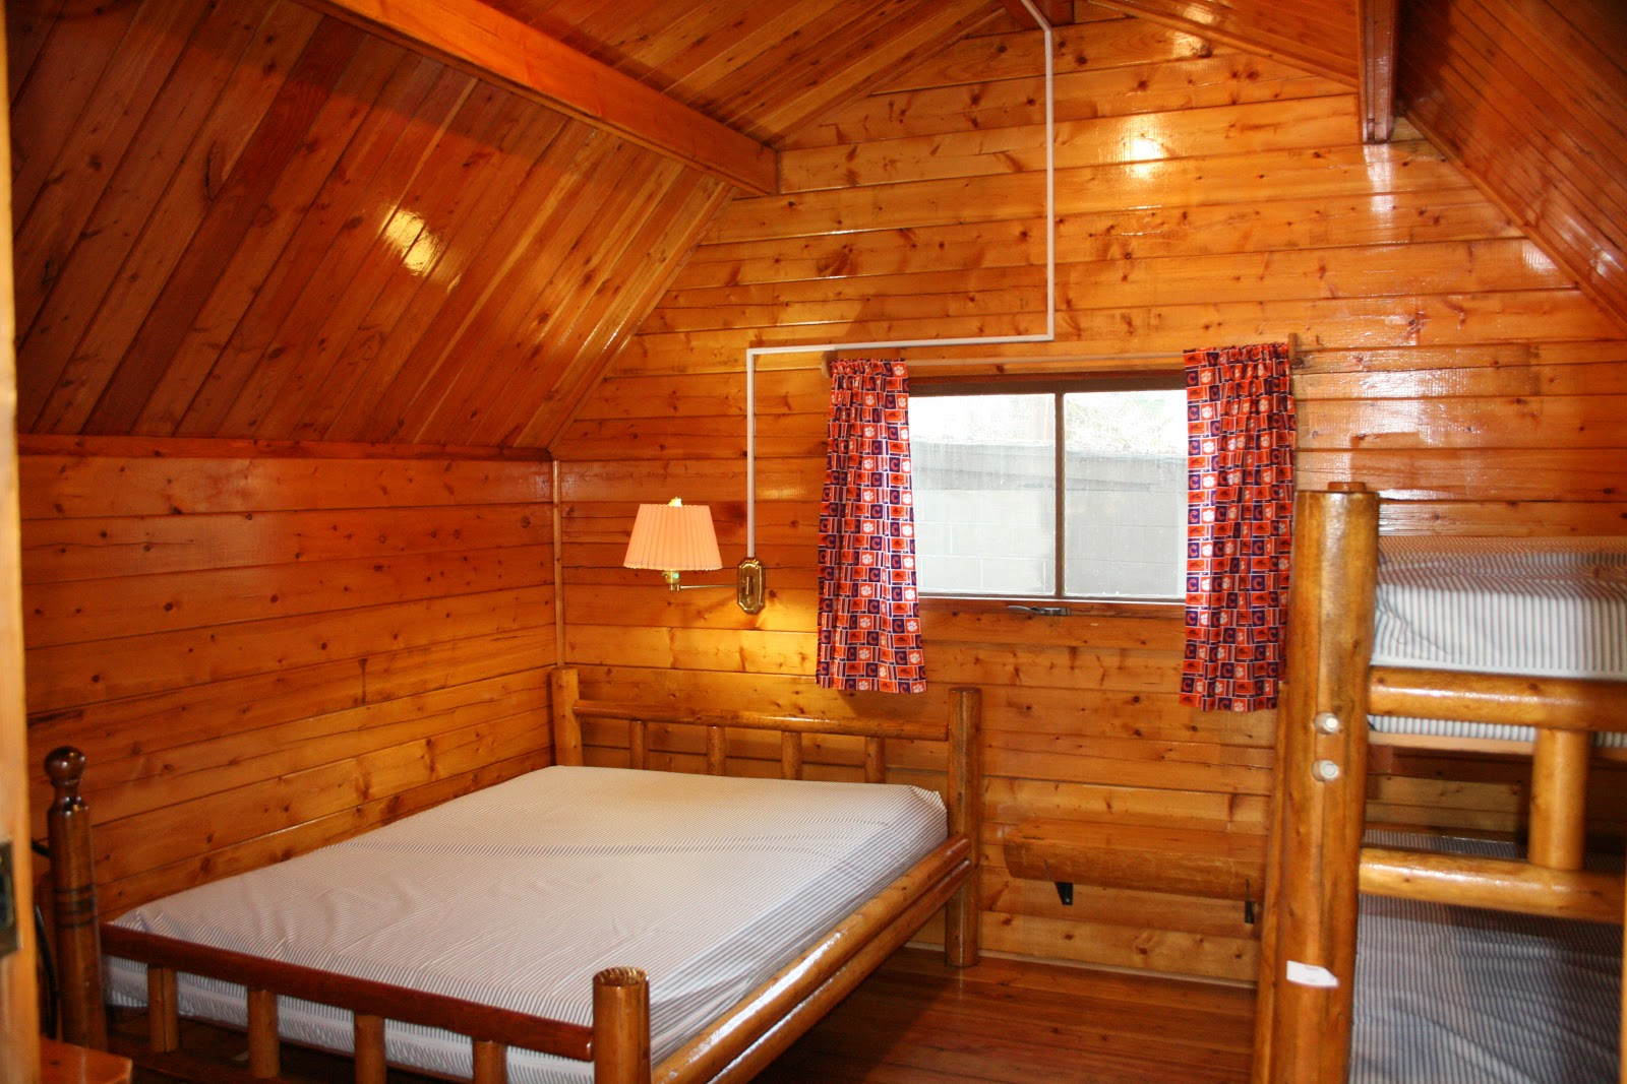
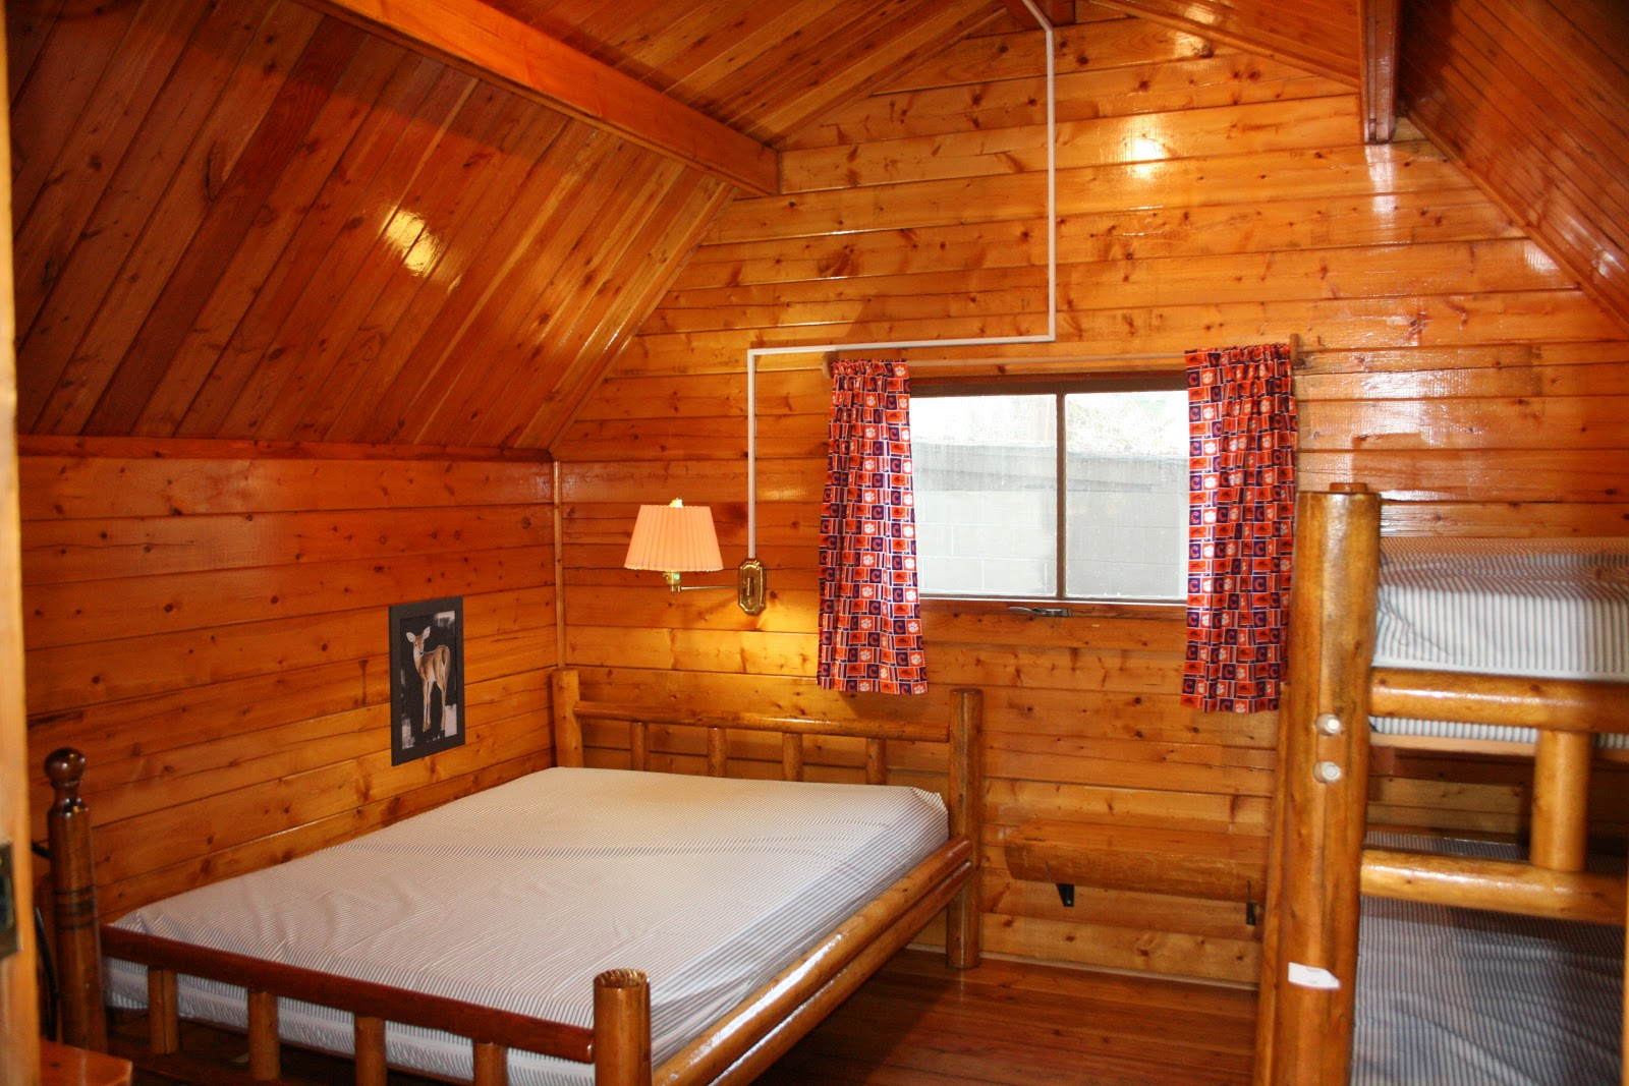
+ wall art (428, 678)
